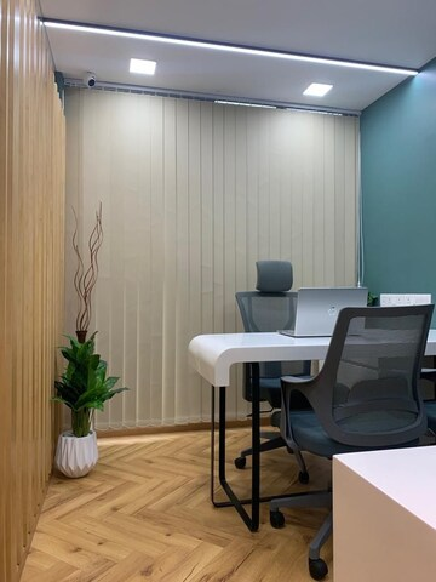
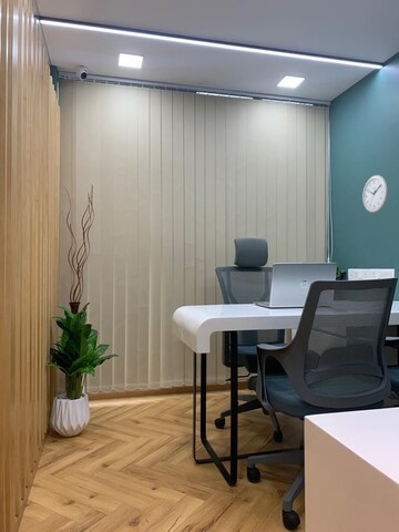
+ wall clock (374, 194)
